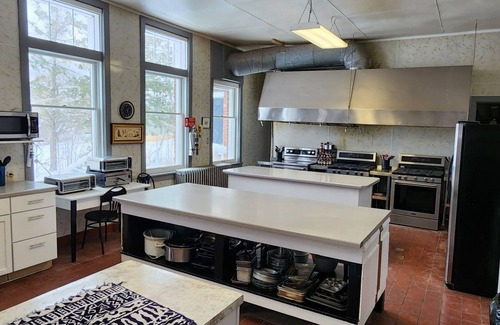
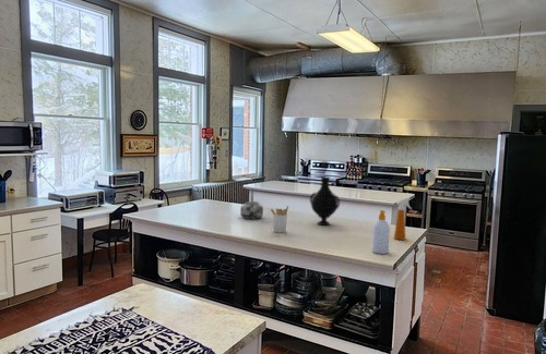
+ spray bottle (403, 218)
+ utensil holder (280, 219)
+ vase (324, 200)
+ soap bottle (381, 231)
+ kettle (251, 204)
